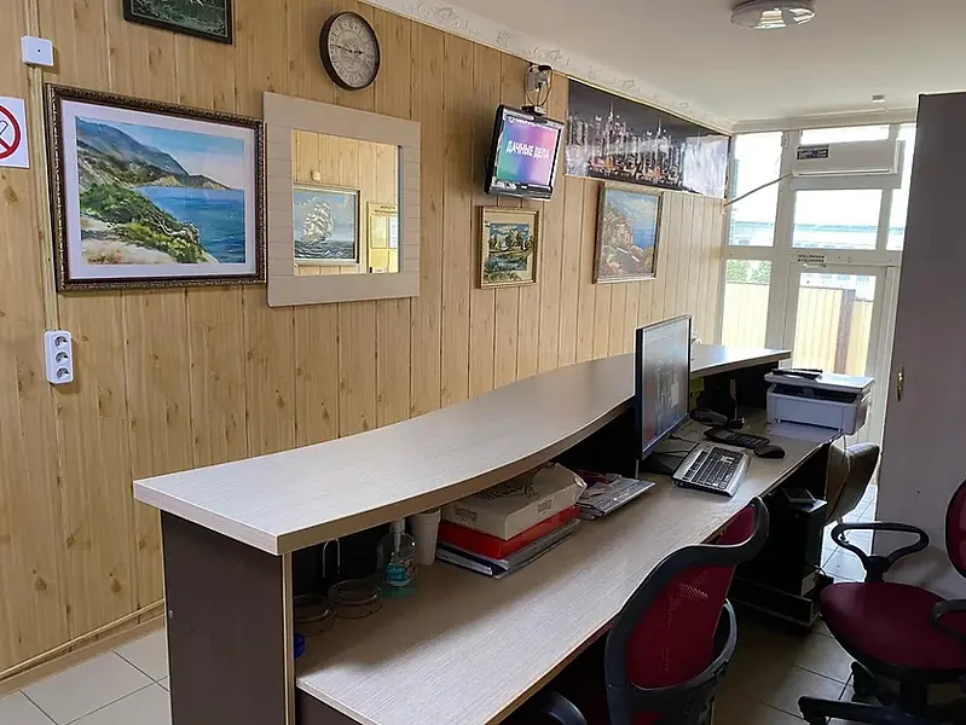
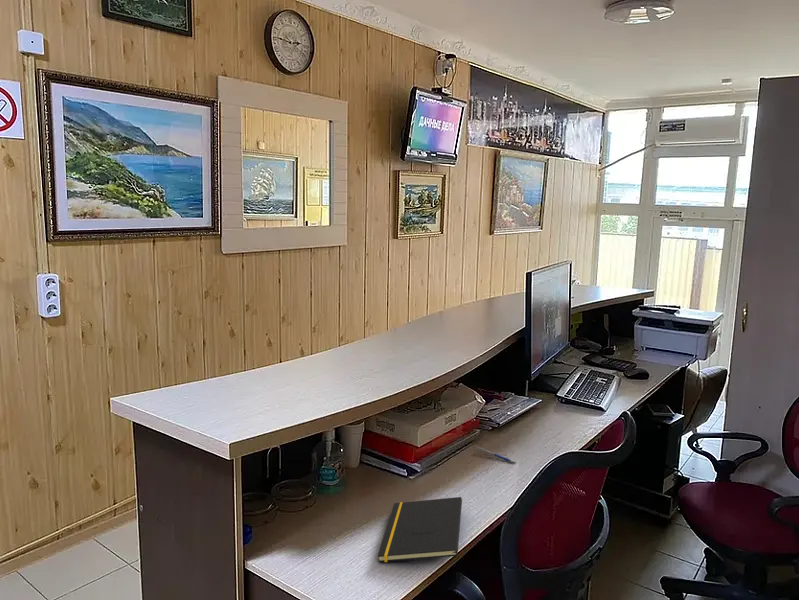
+ notepad (422, 527)
+ pen (494, 454)
